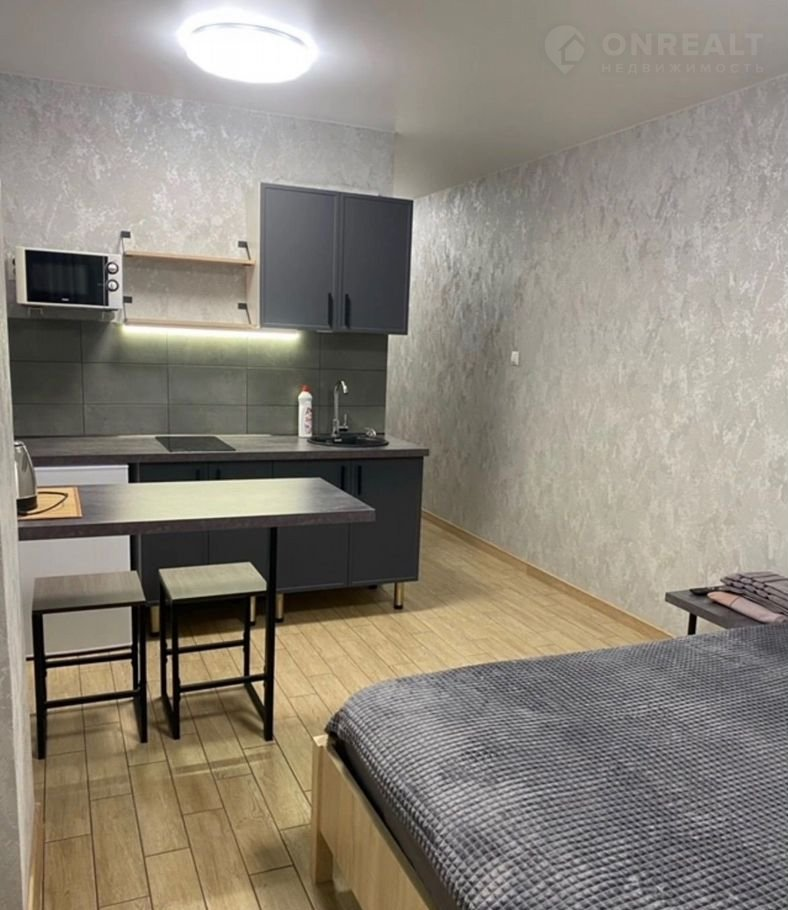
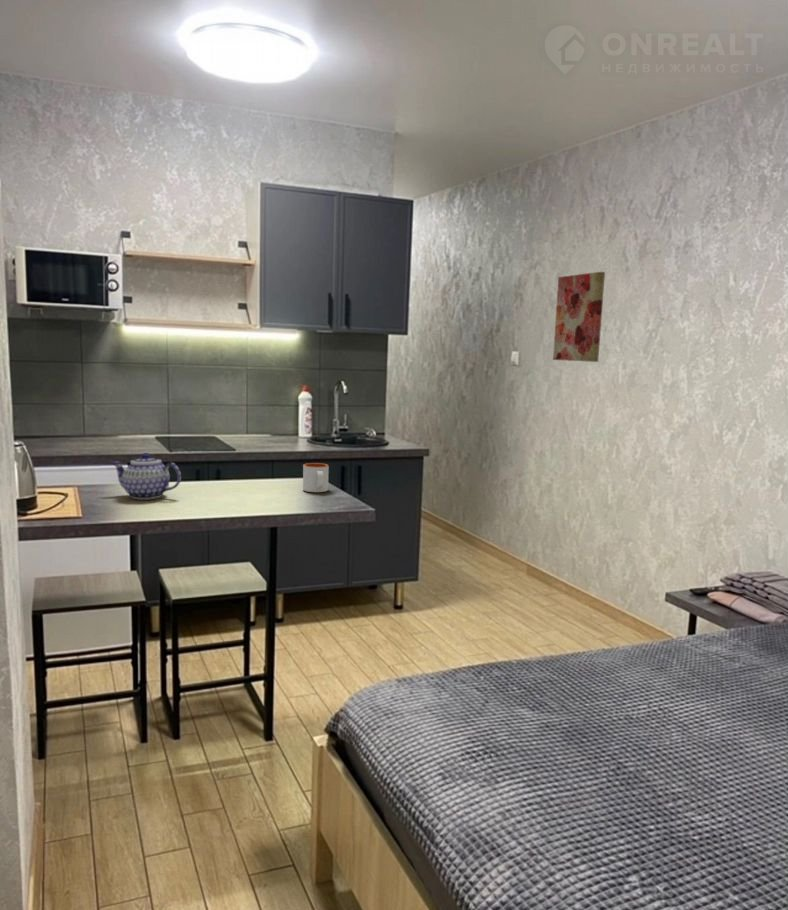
+ wall art (577, 318)
+ mug (316, 478)
+ teapot (146, 474)
